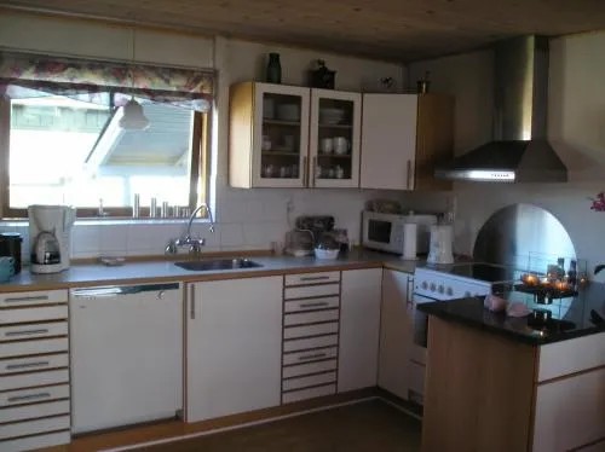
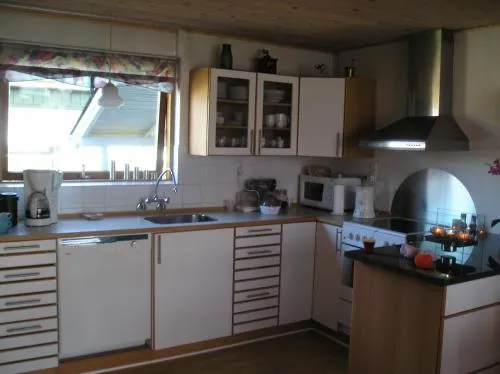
+ cup (371, 240)
+ fruit (423, 259)
